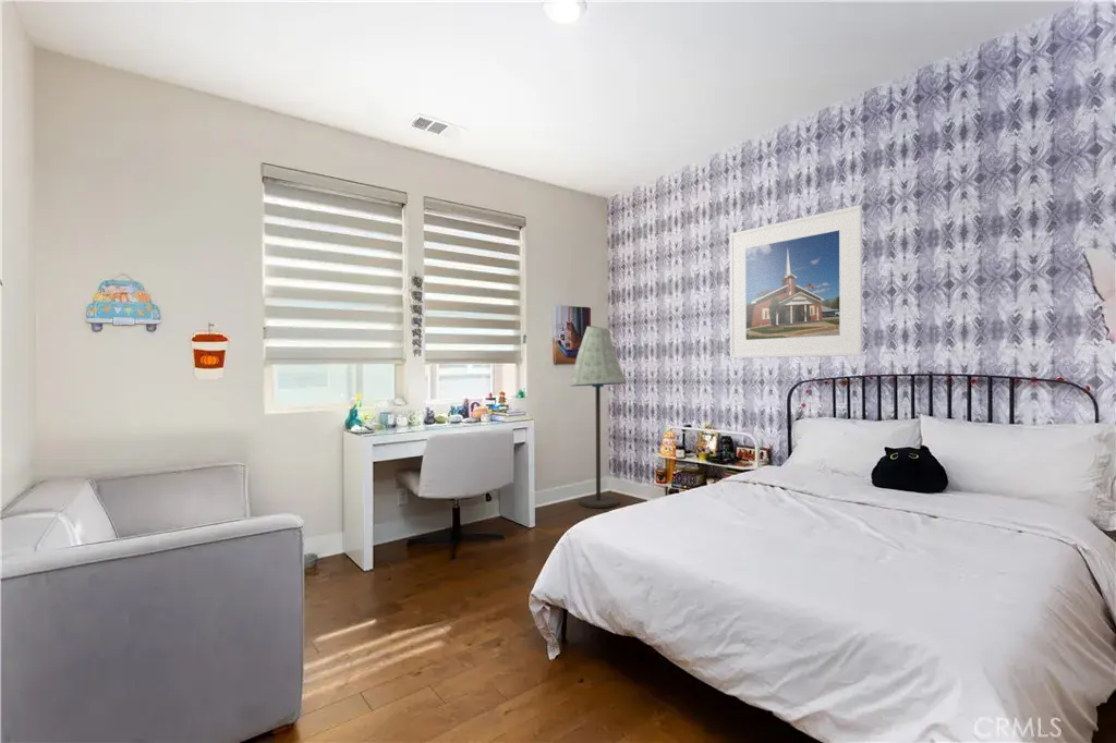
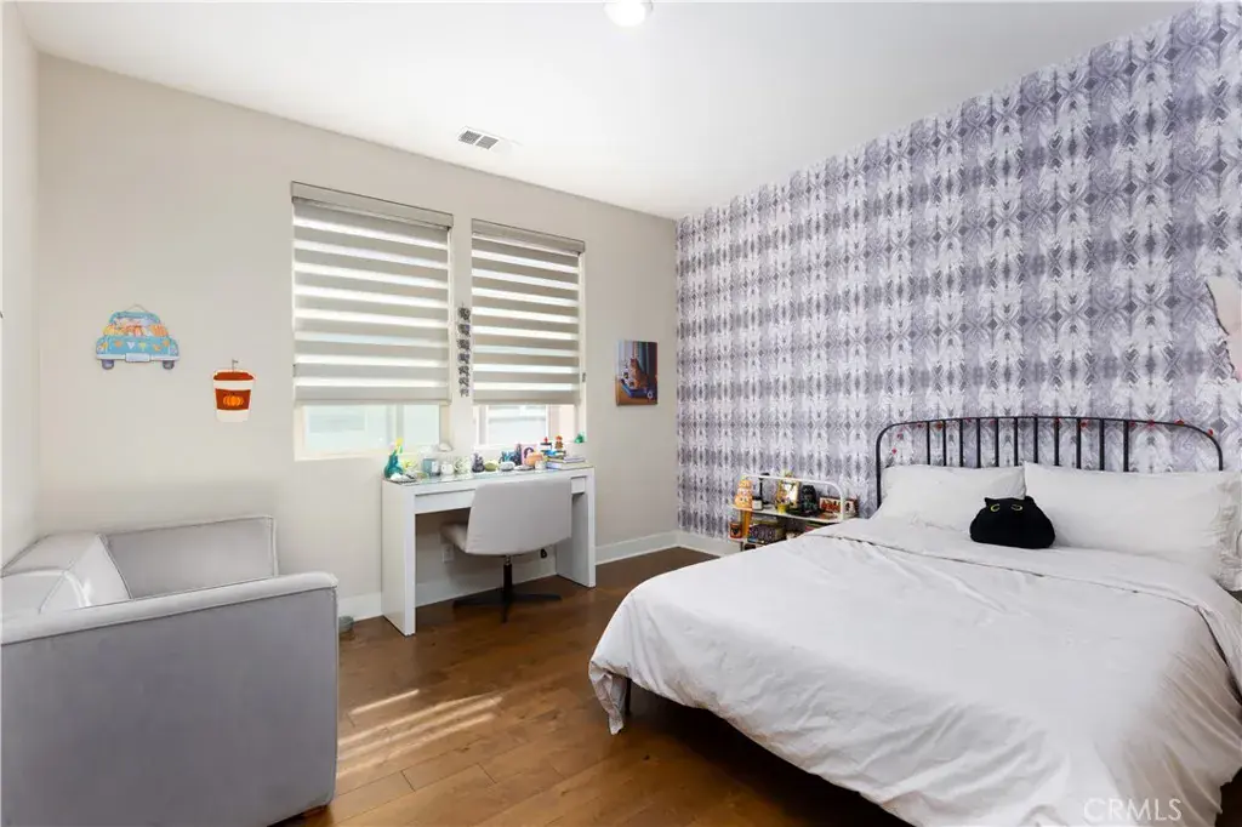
- floor lamp (597, 414)
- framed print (789, 289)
